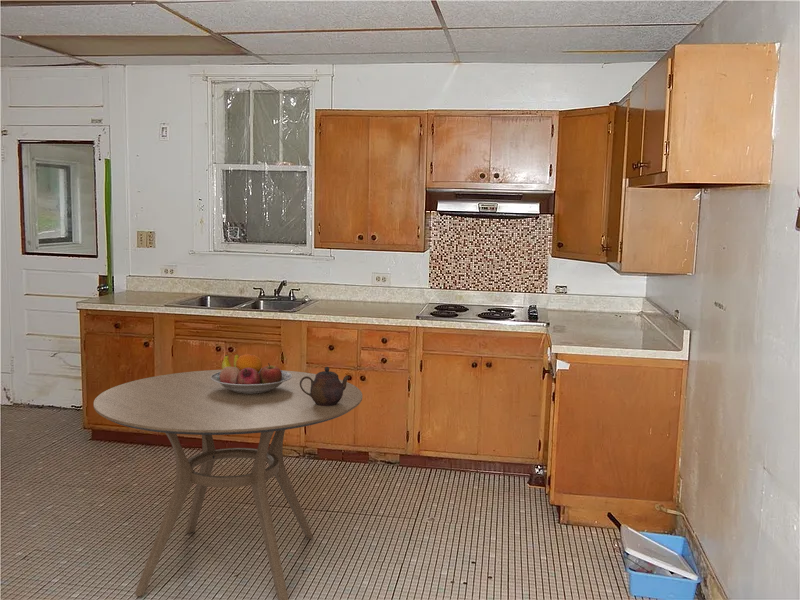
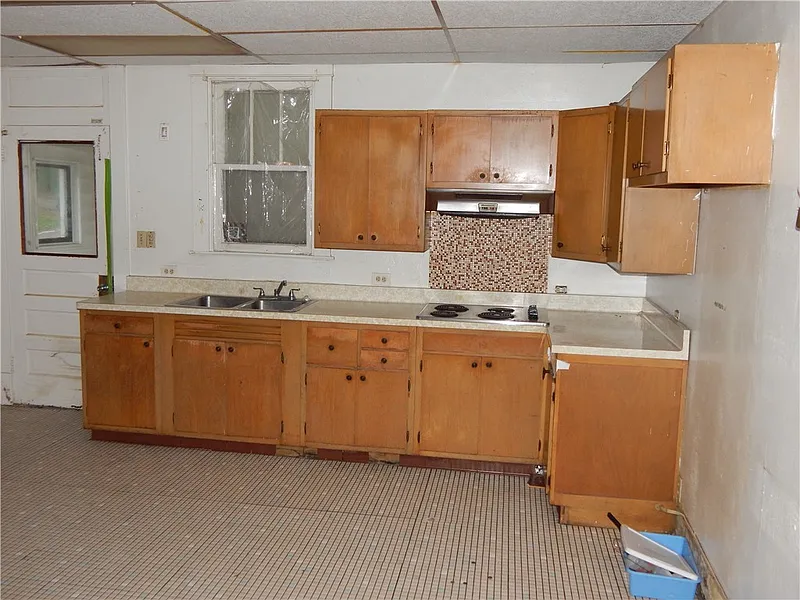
- fruit bowl (251, 372)
- dining table (233, 479)
- teapot (324, 384)
